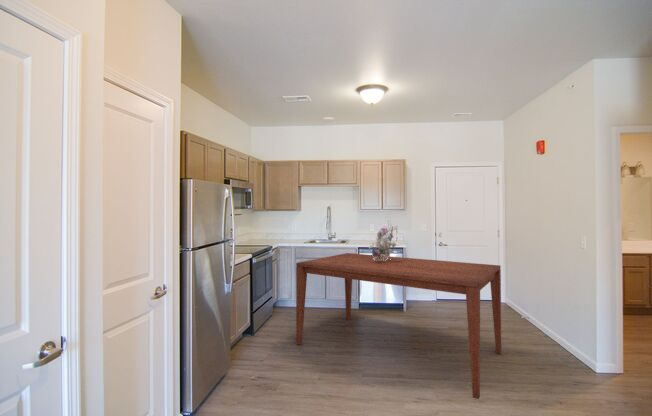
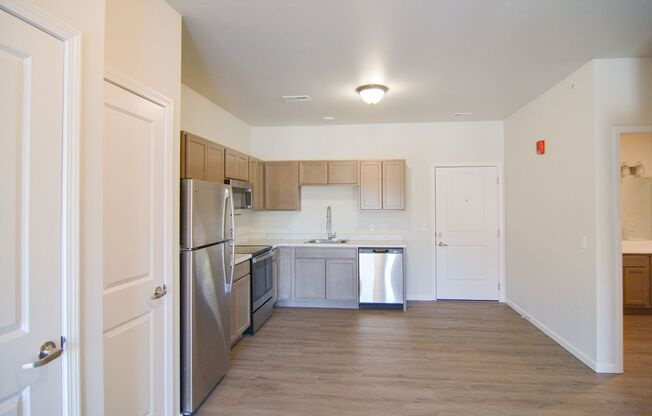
- dining table (399, 285)
- bouquet (387, 238)
